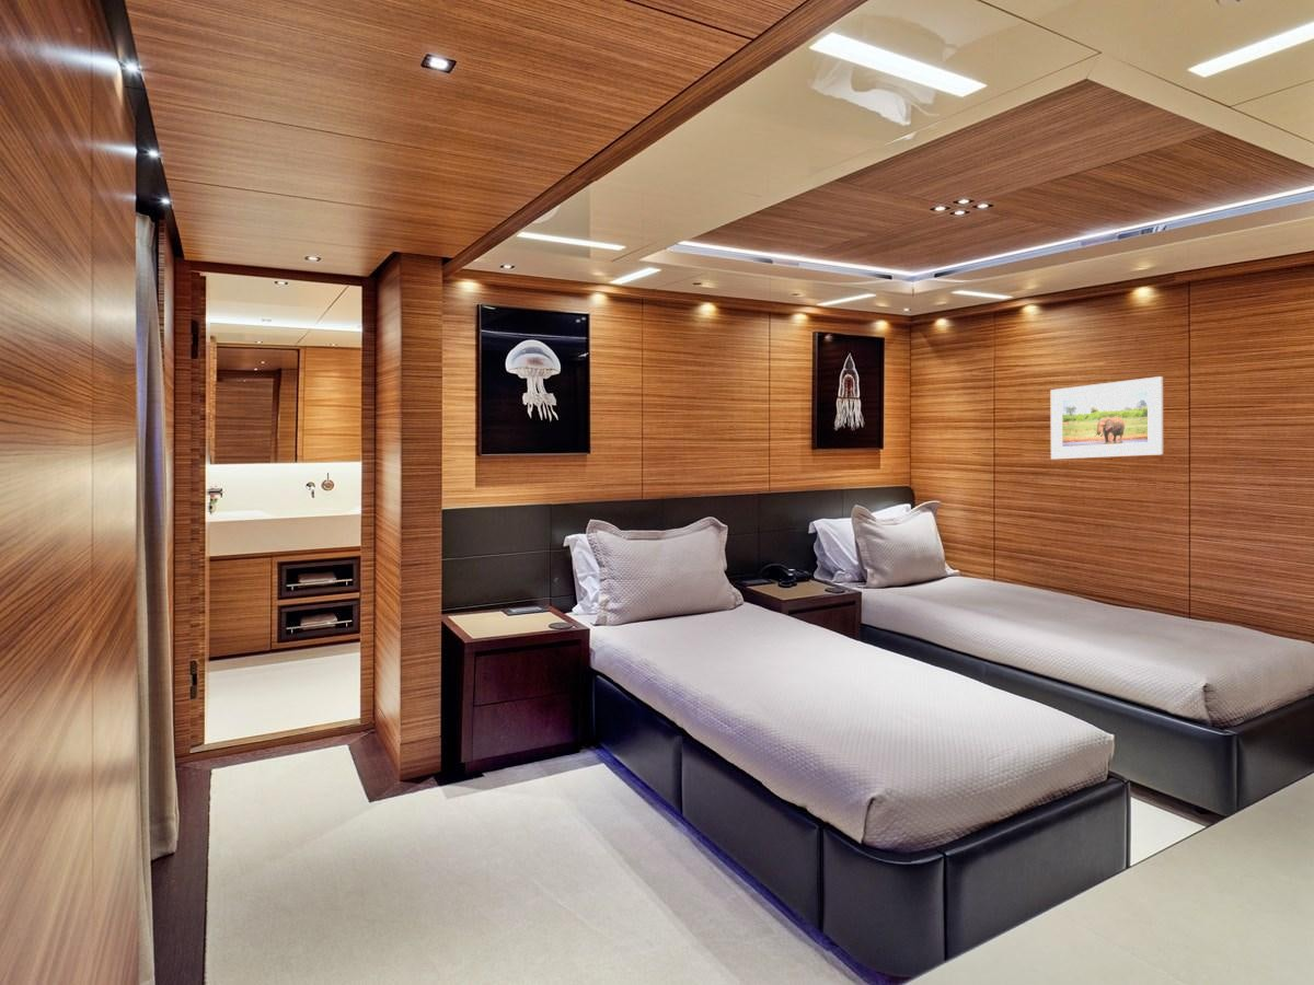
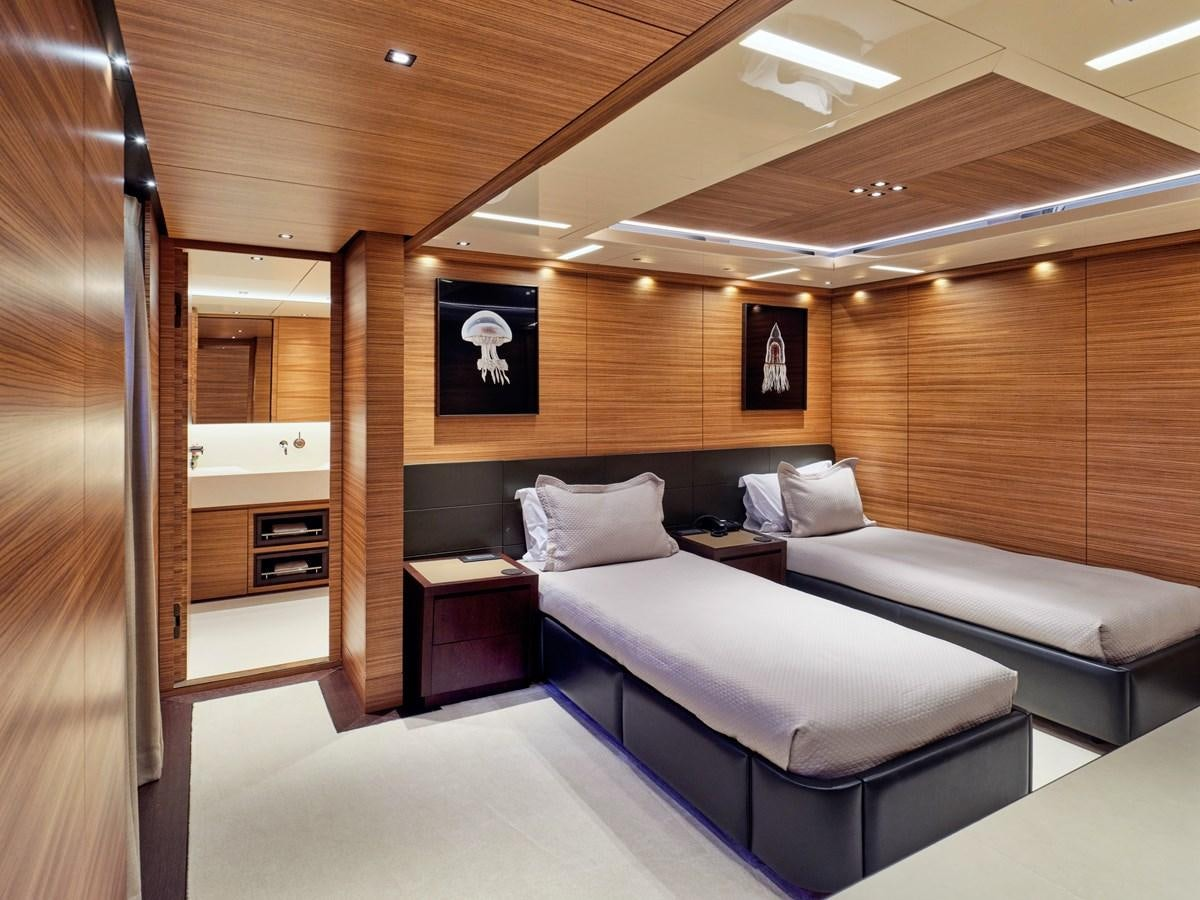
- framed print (1103, 420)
